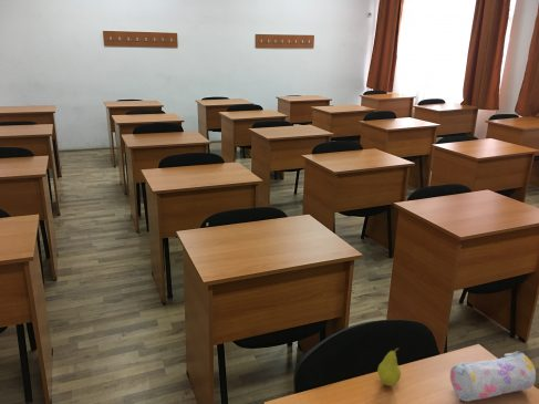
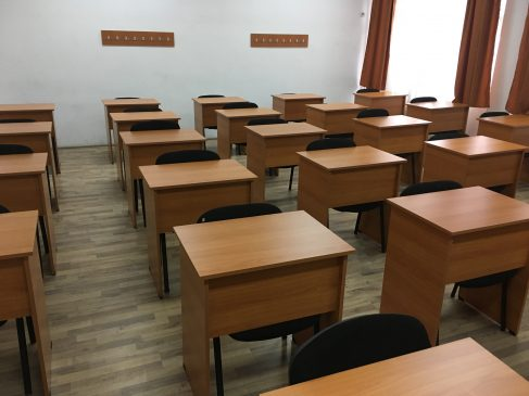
- fruit (390, 363)
- pencil case (493, 375)
